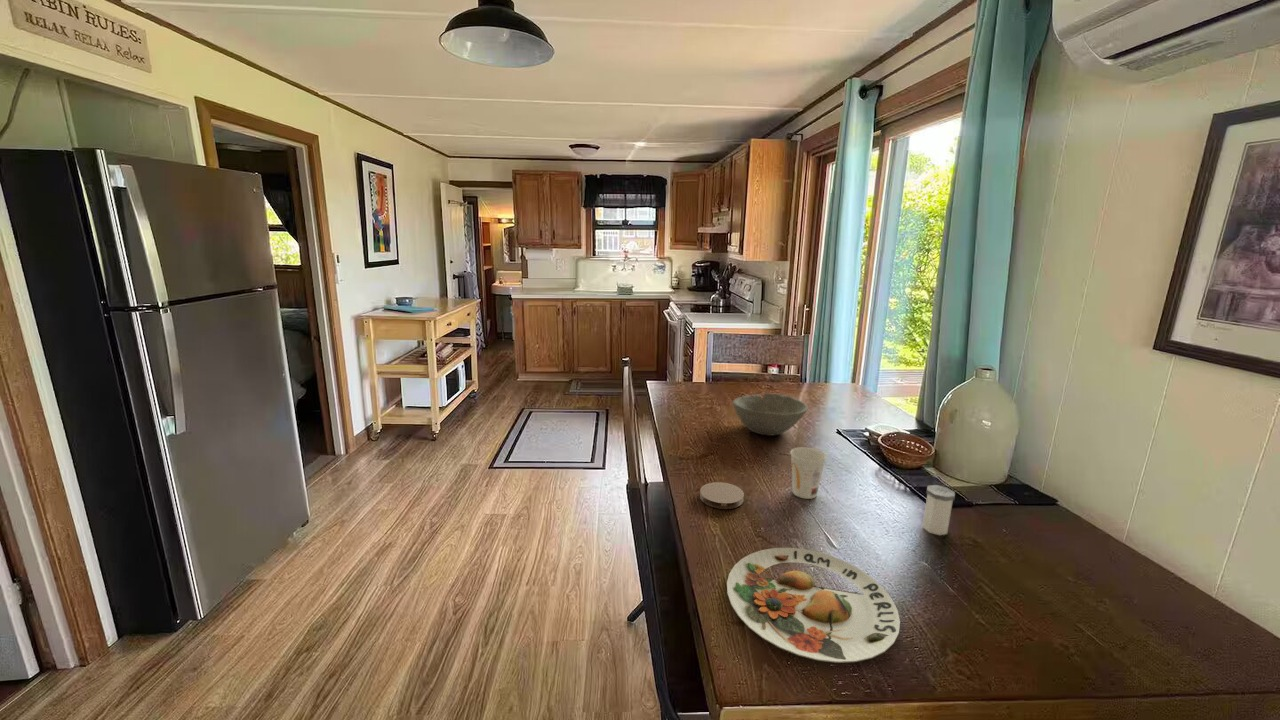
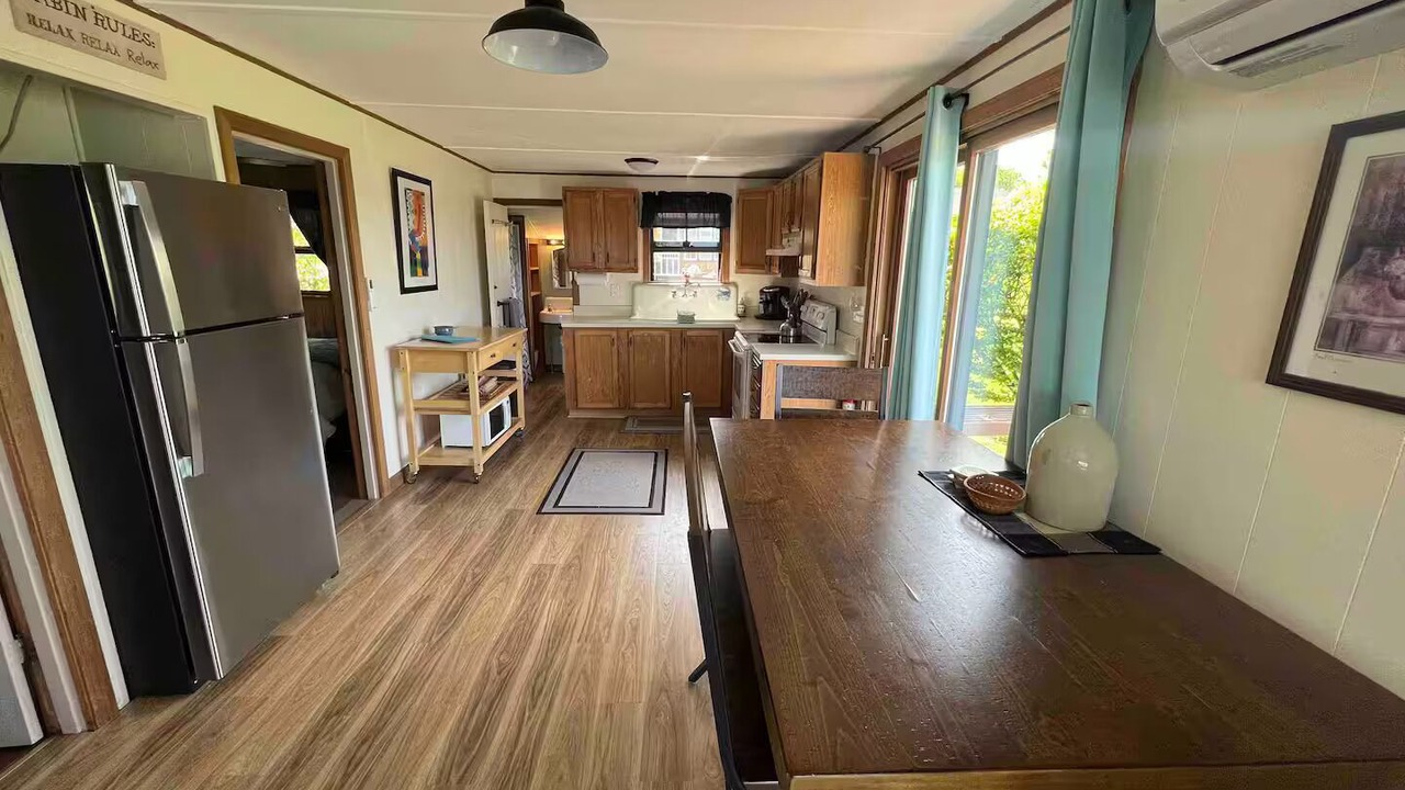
- coaster (721, 495)
- cup (806, 473)
- plate (808, 598)
- salt shaker (937, 510)
- bowl (768, 416)
